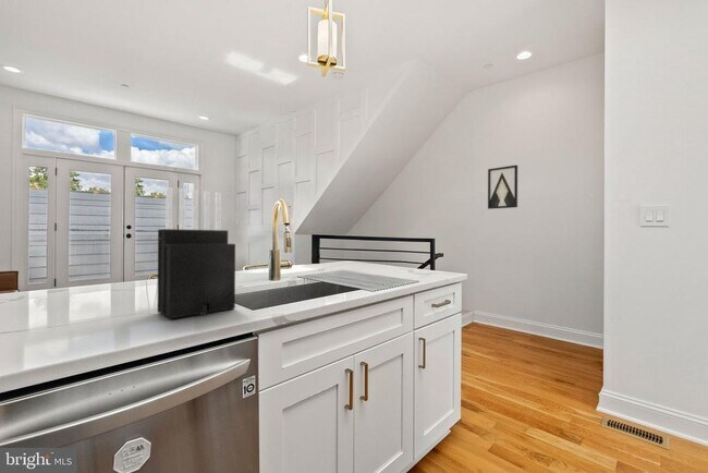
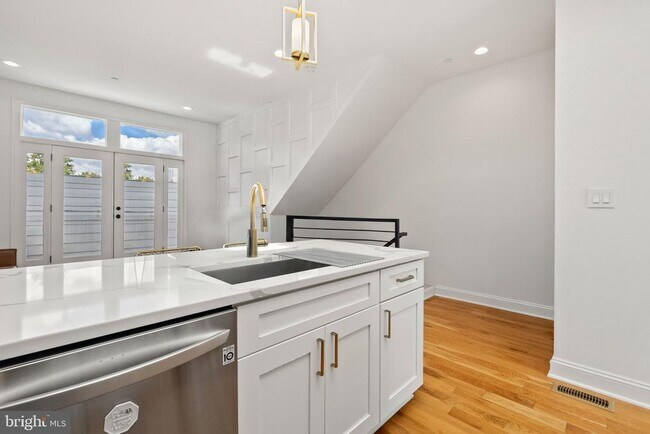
- knife block (198, 250)
- wall art (502, 187)
